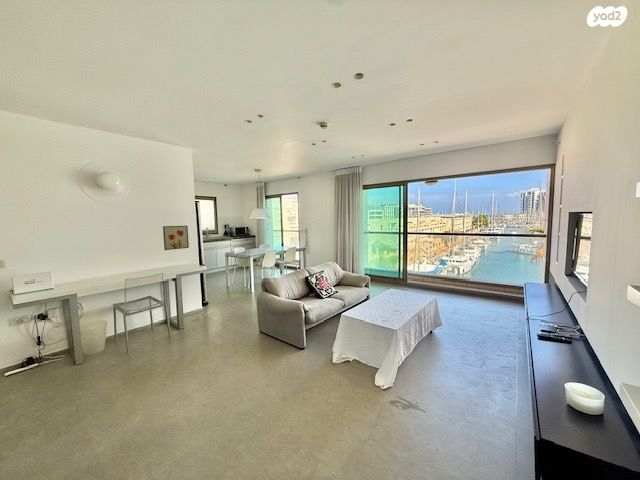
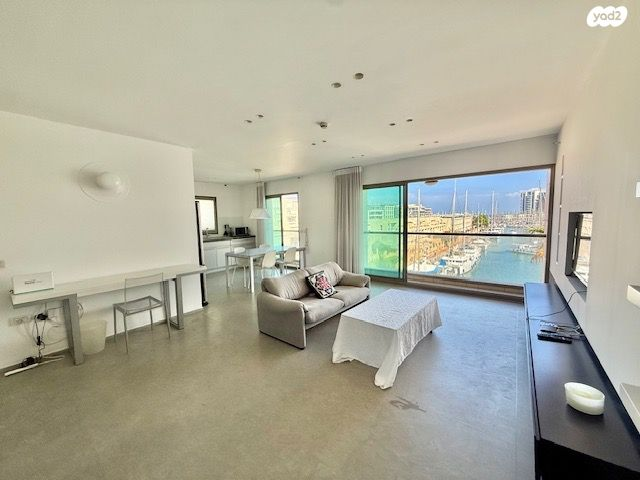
- wall art (176, 237)
